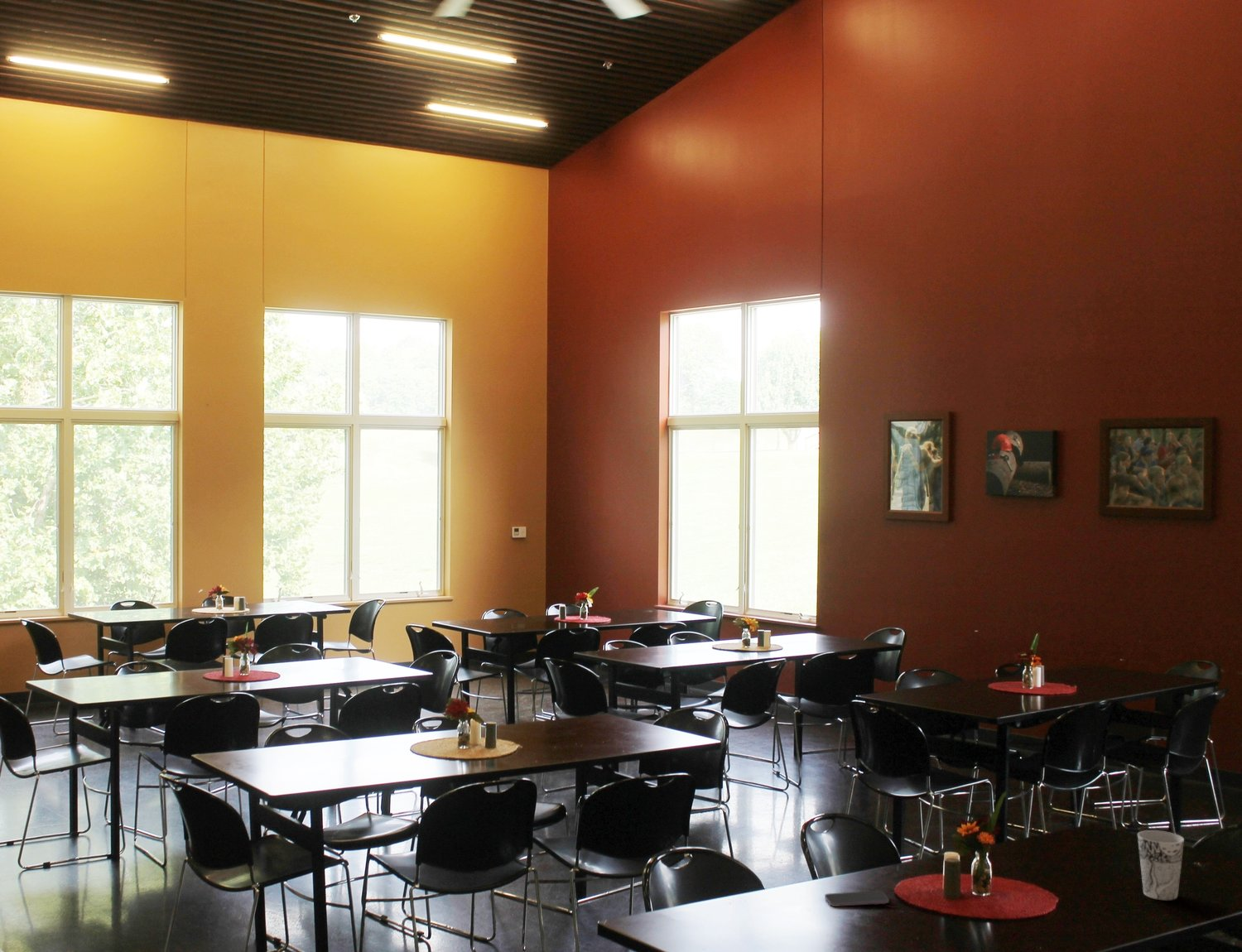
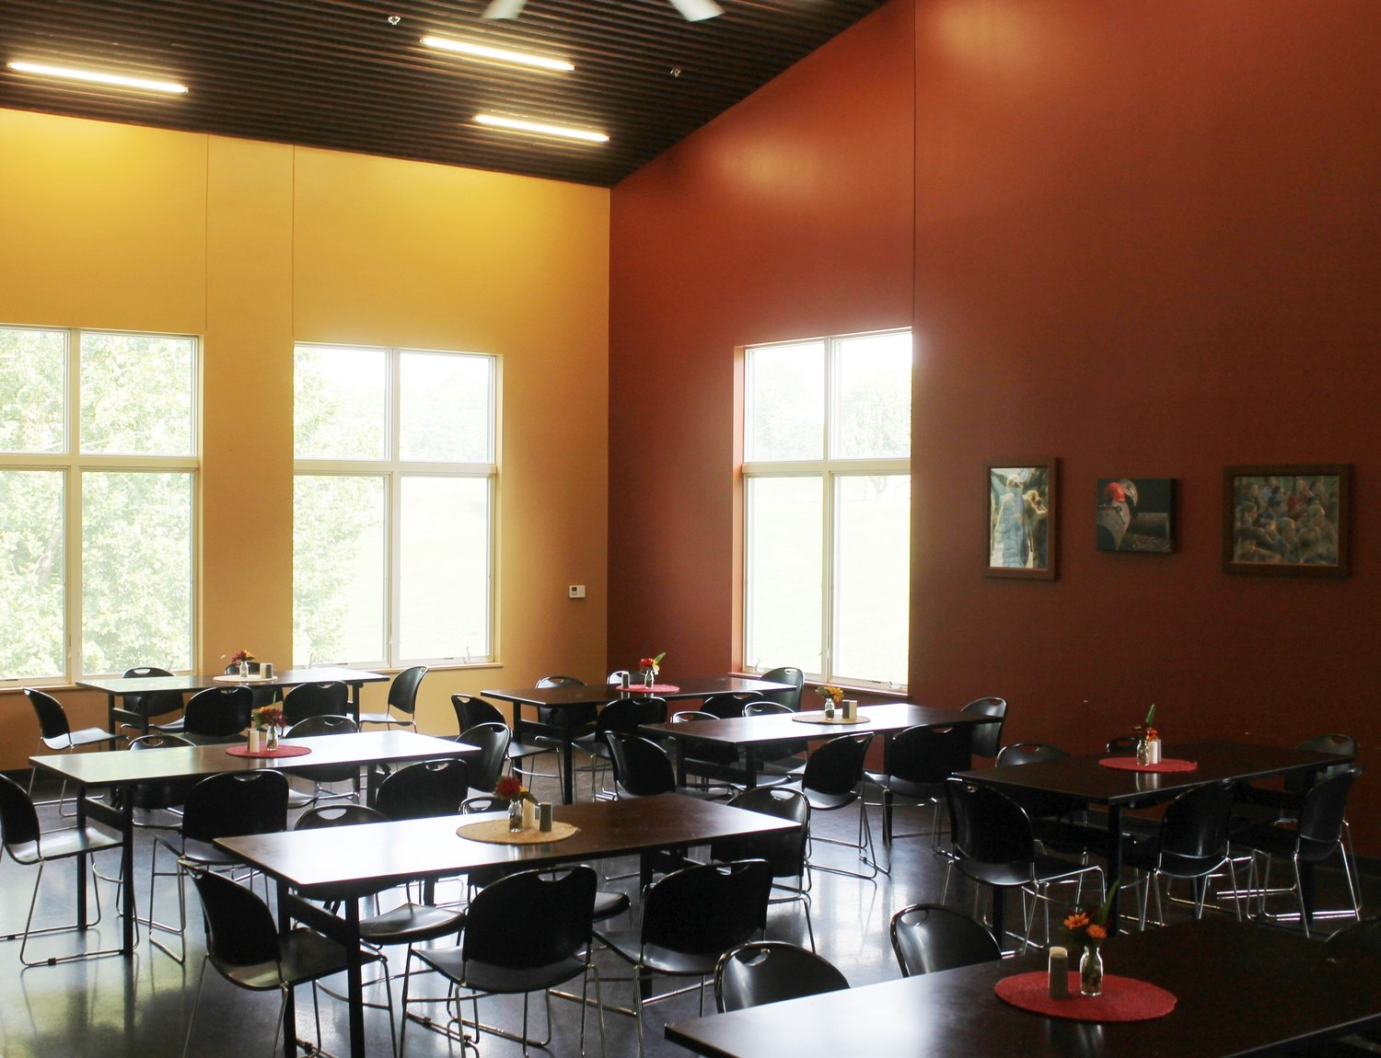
- cup (1160, 865)
- smartphone (856, 898)
